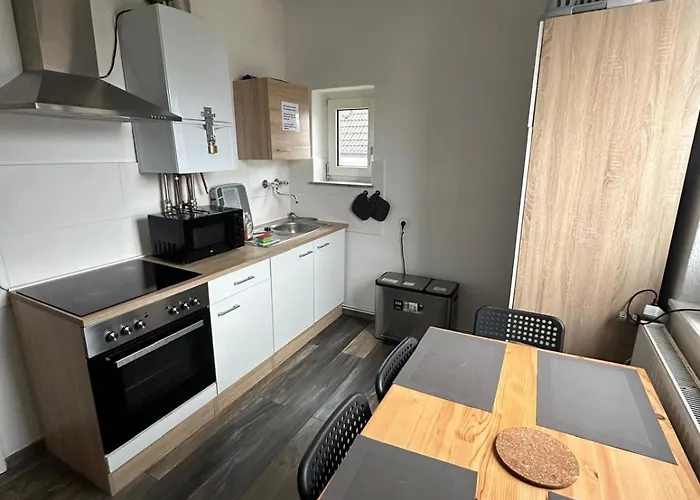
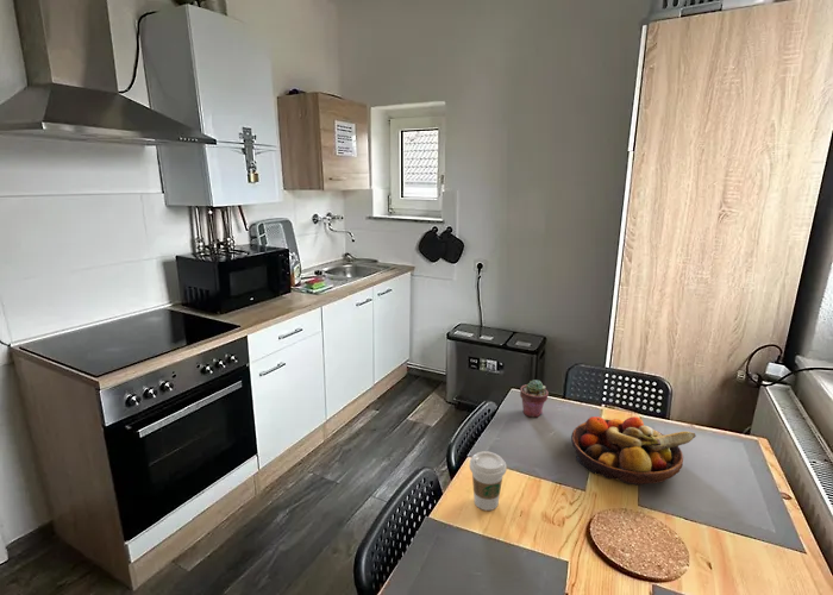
+ coffee cup (487, 481)
+ fruit bowl (626, 439)
+ potted succulent (533, 396)
